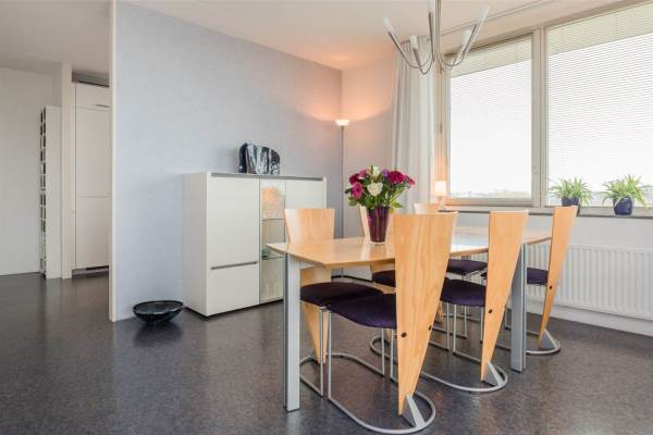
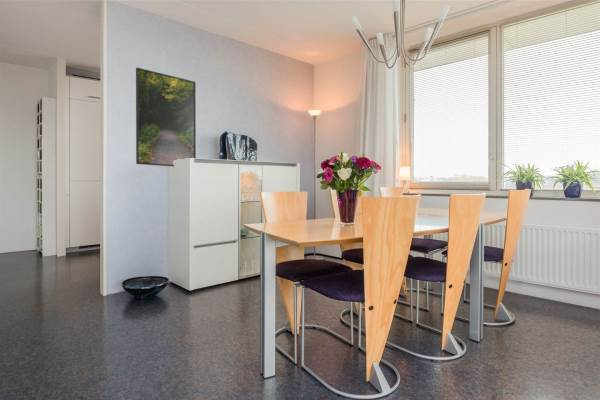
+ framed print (167, 120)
